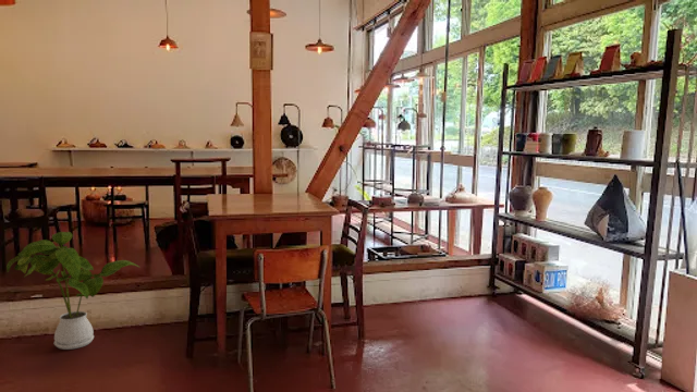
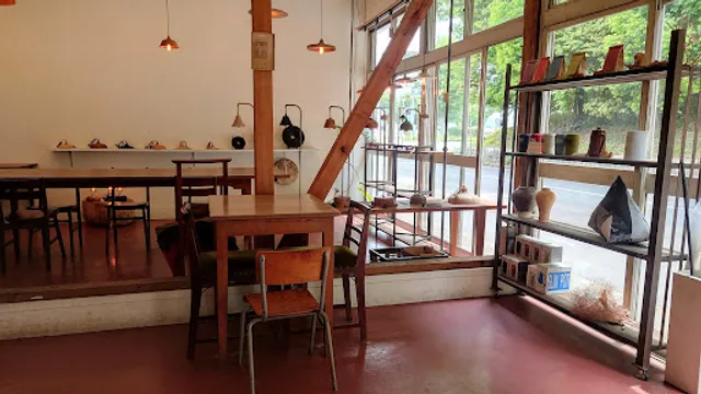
- house plant (74, 287)
